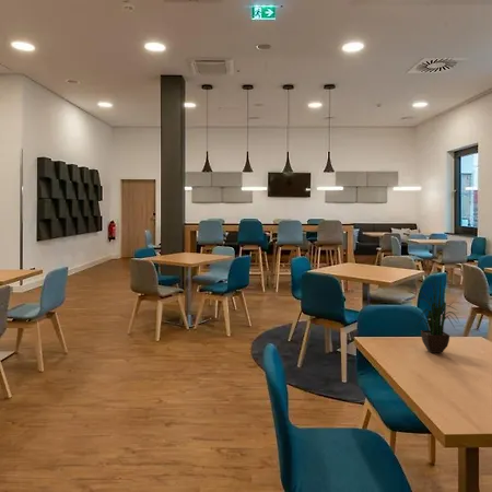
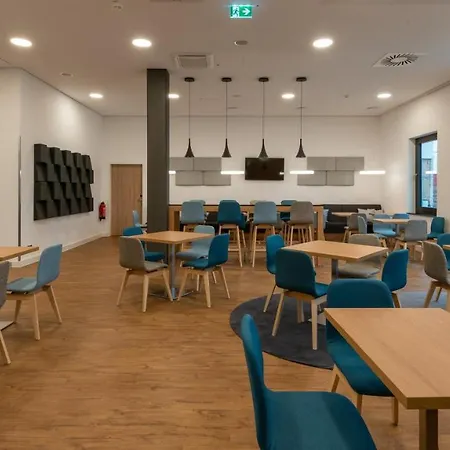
- potted plant (437, 307)
